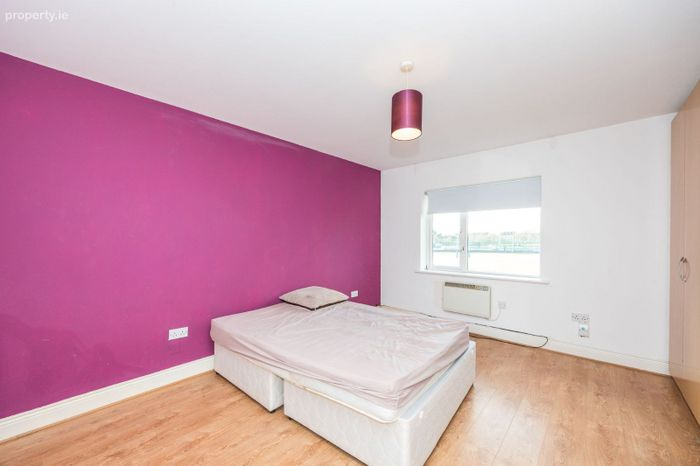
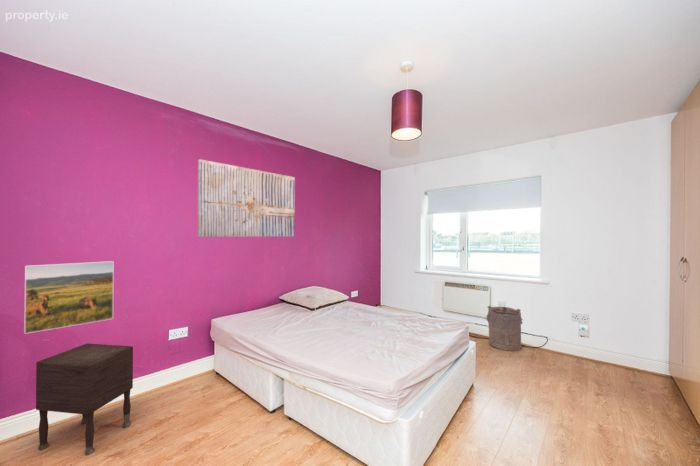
+ wall art (252, 203)
+ laundry hamper (503, 325)
+ nightstand (88, 394)
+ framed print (72, 294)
